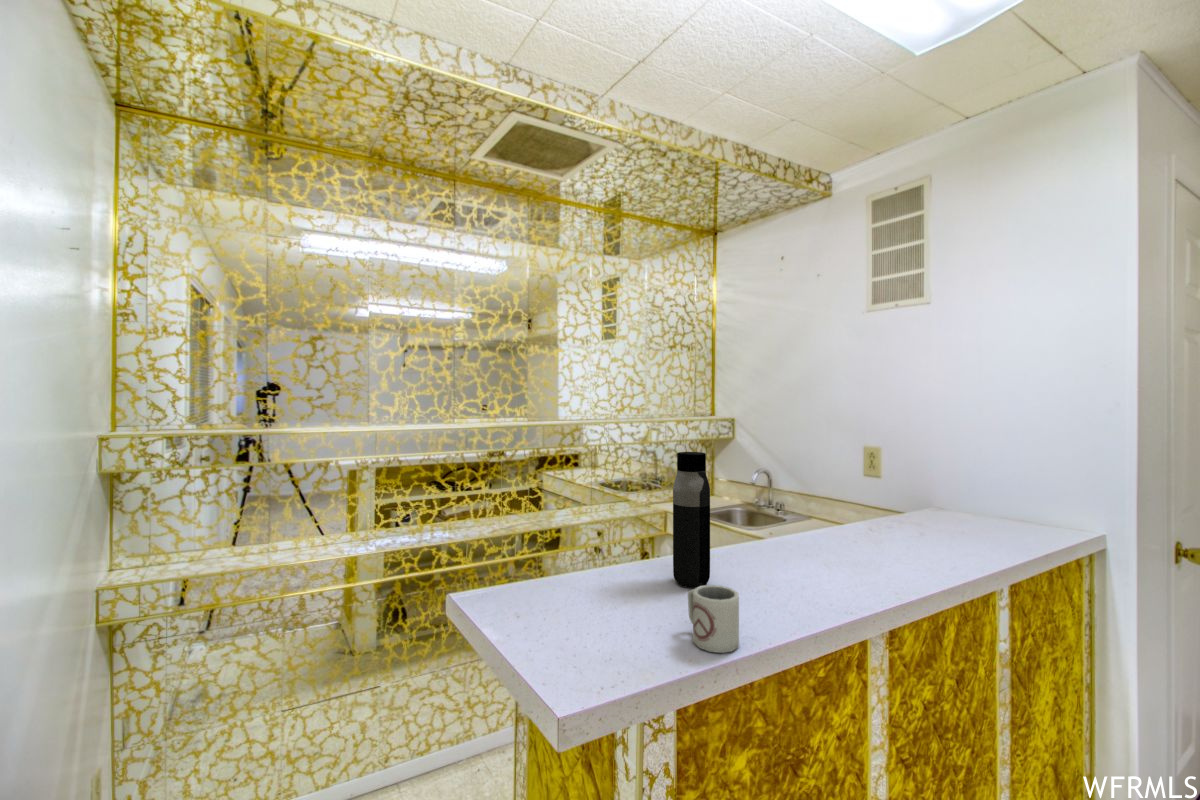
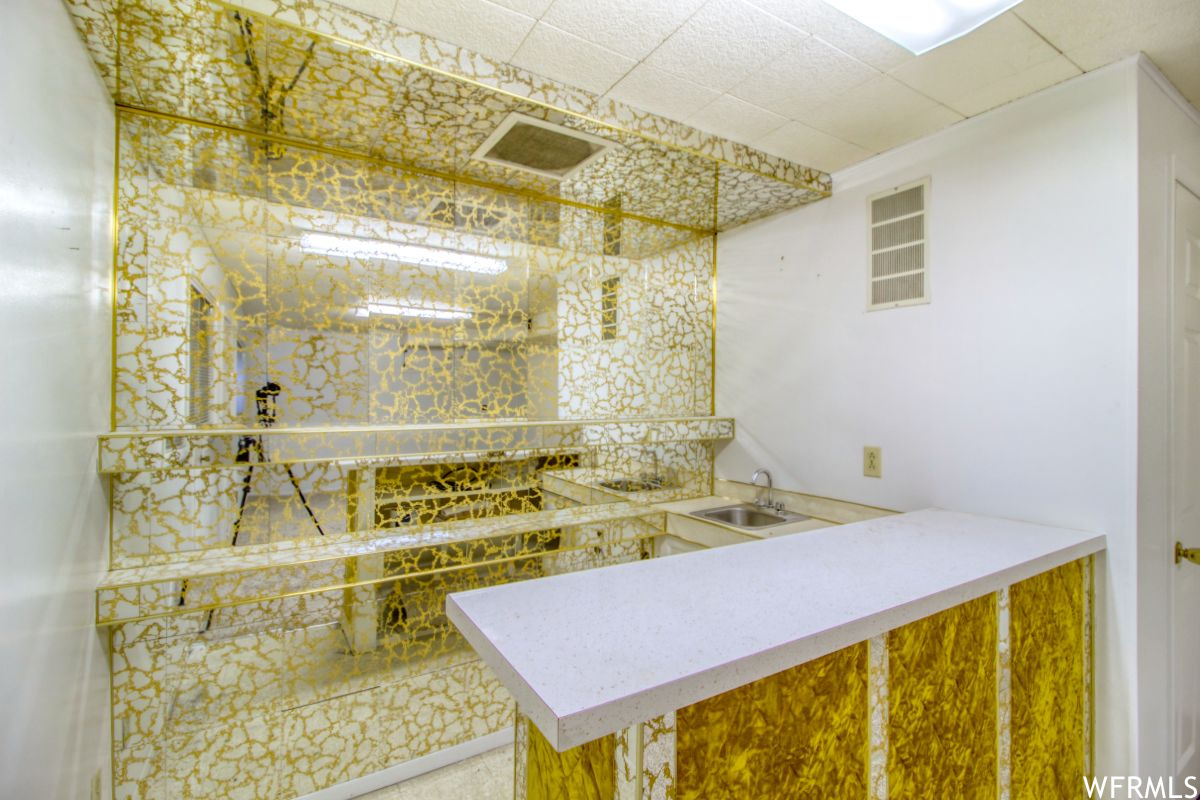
- cup (710, 614)
- water bottle (691, 518)
